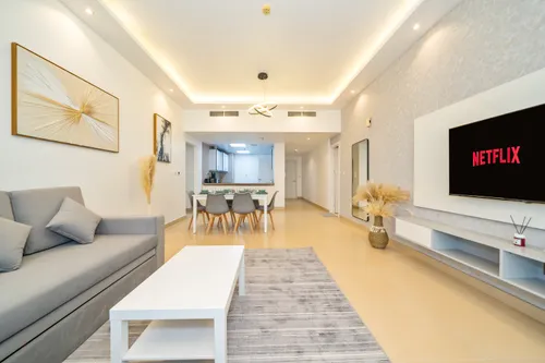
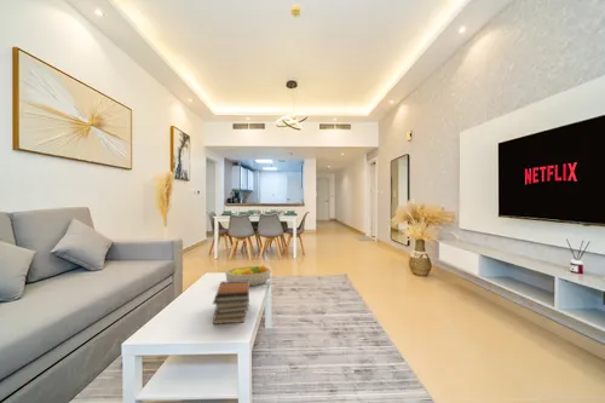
+ book stack (232, 300)
+ fruit bowl (248, 274)
